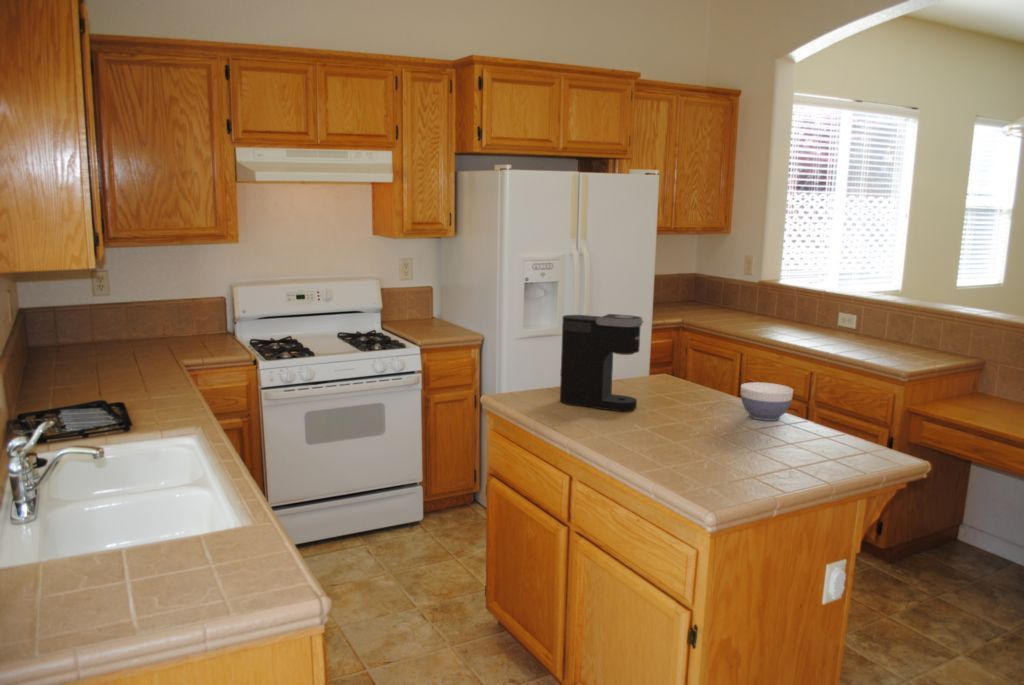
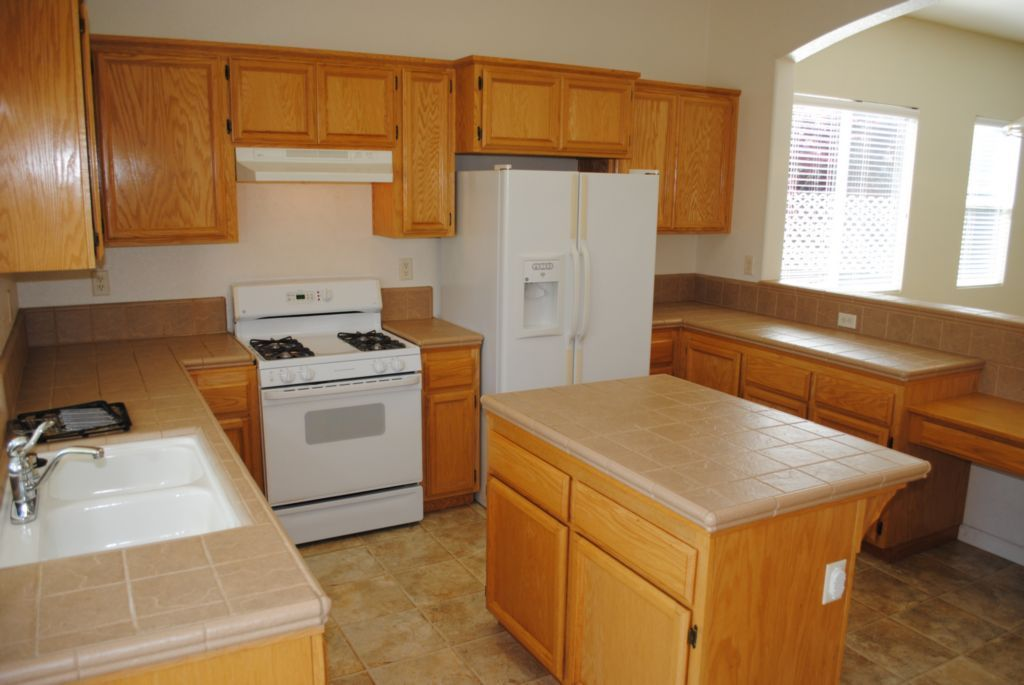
- bowl (765, 402)
- coffee maker (600, 360)
